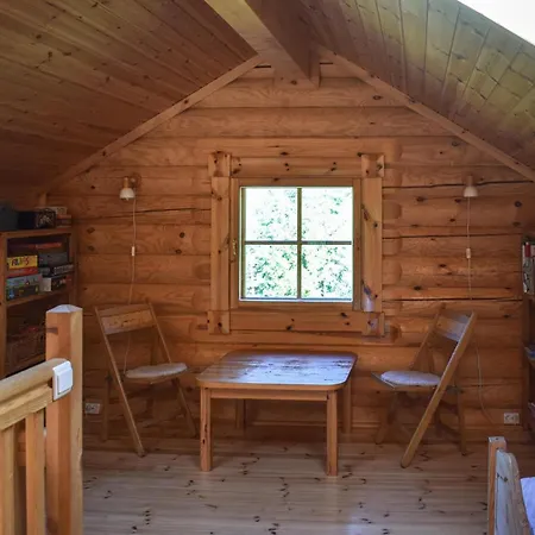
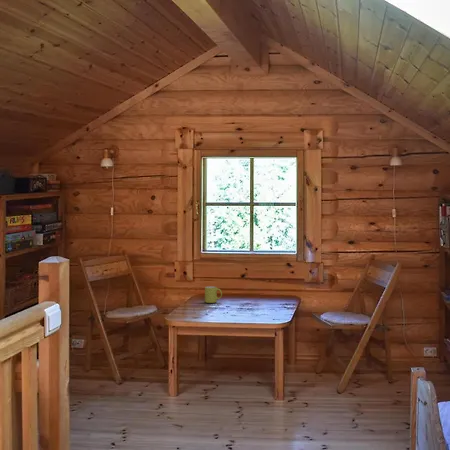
+ mug (213, 294)
